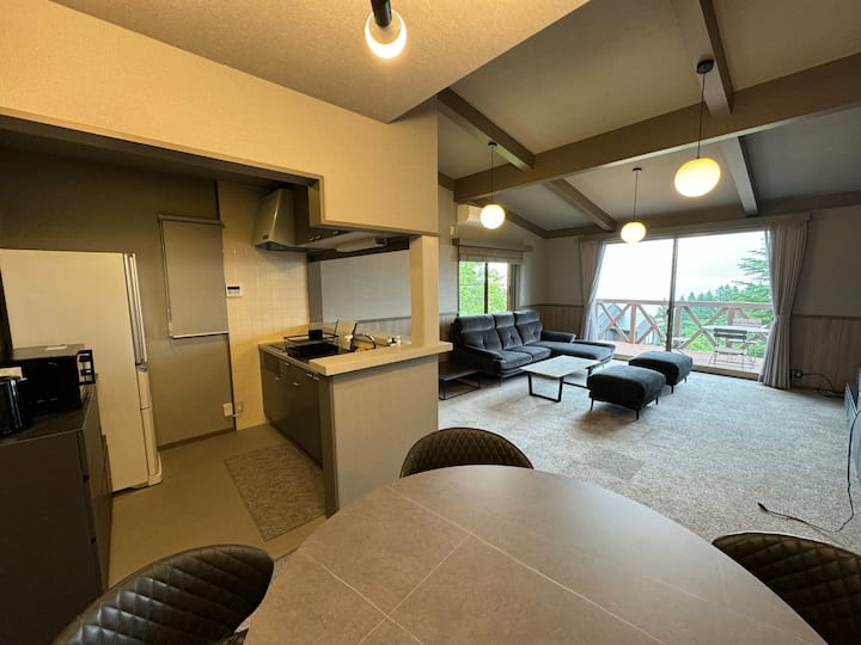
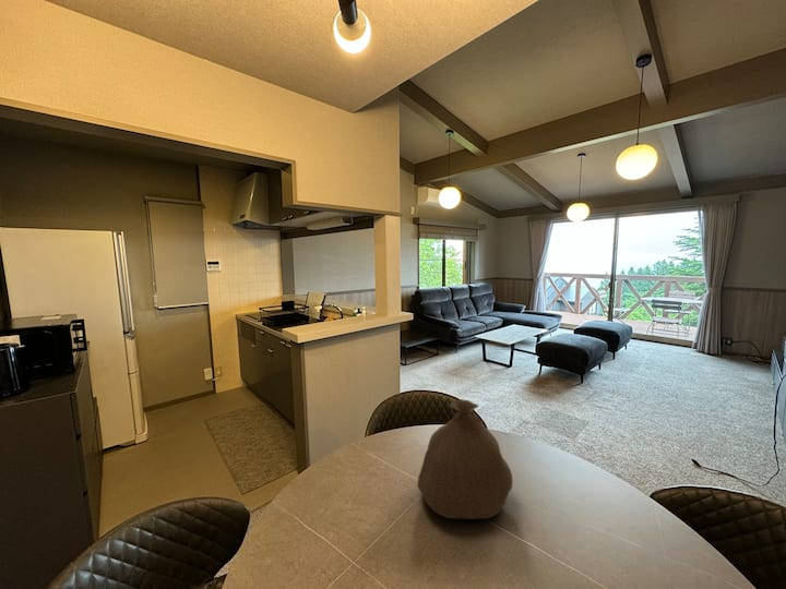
+ bag (464, 452)
